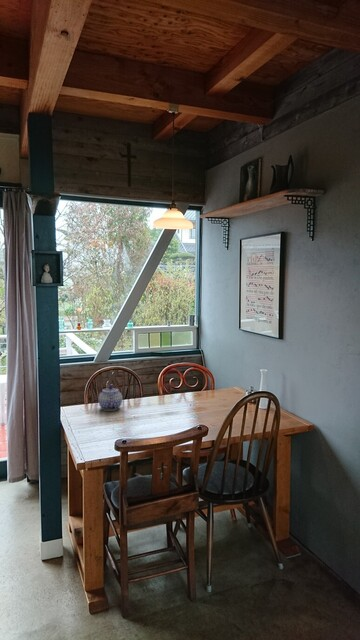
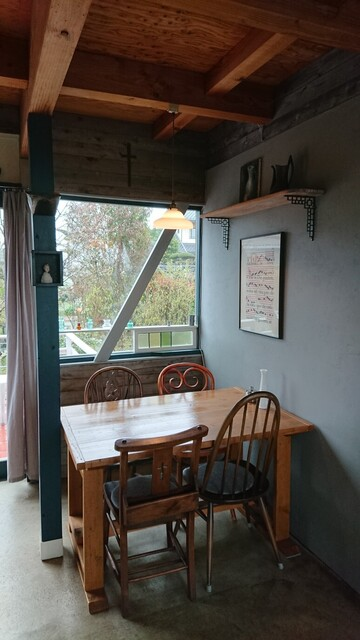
- teapot (110, 397)
